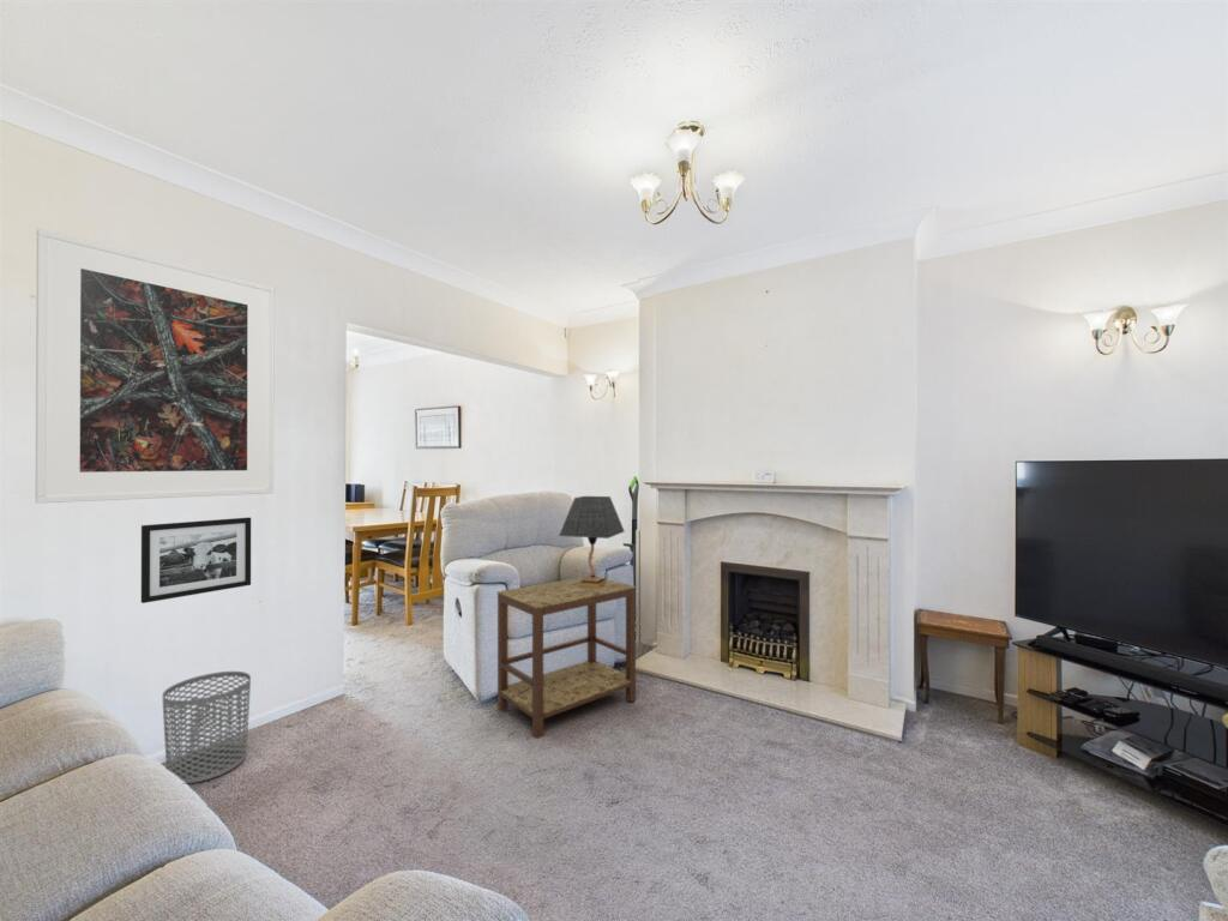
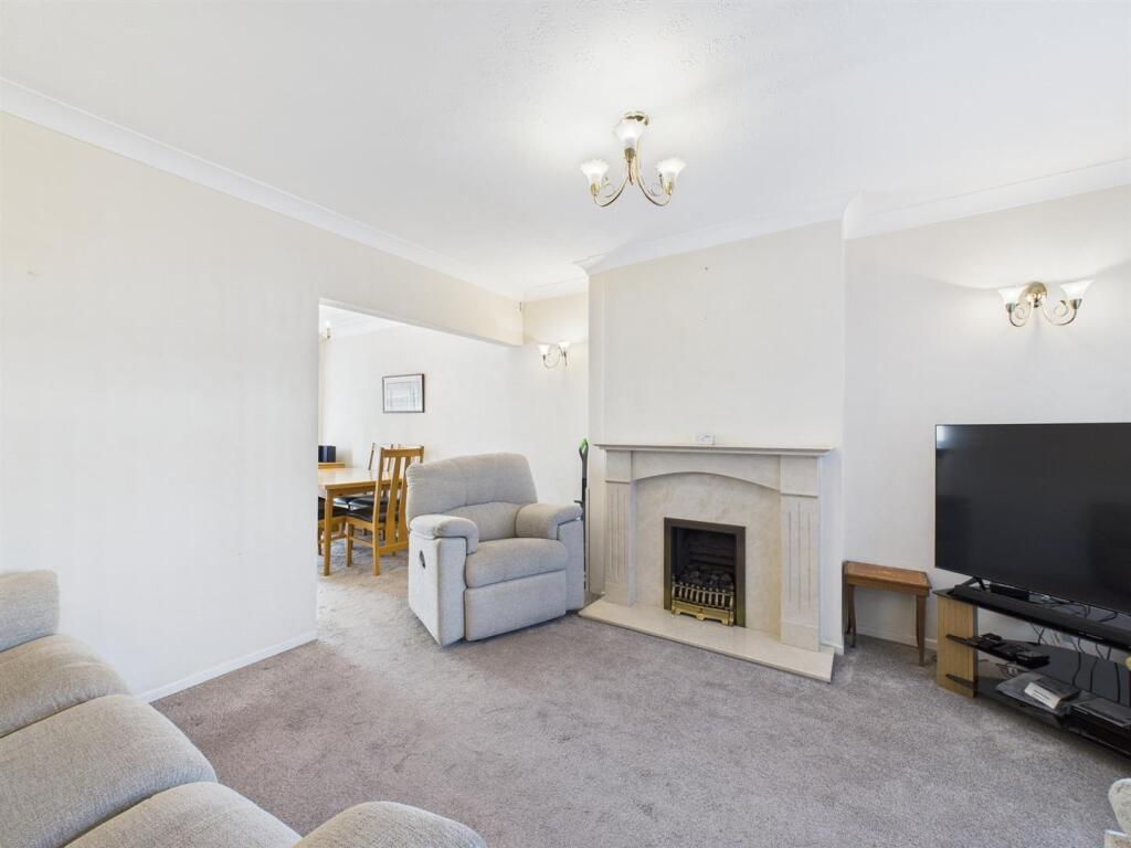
- side table (567, 646)
- table lamp (592, 540)
- waste bin (207, 726)
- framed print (171, 379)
- picture frame (199, 556)
